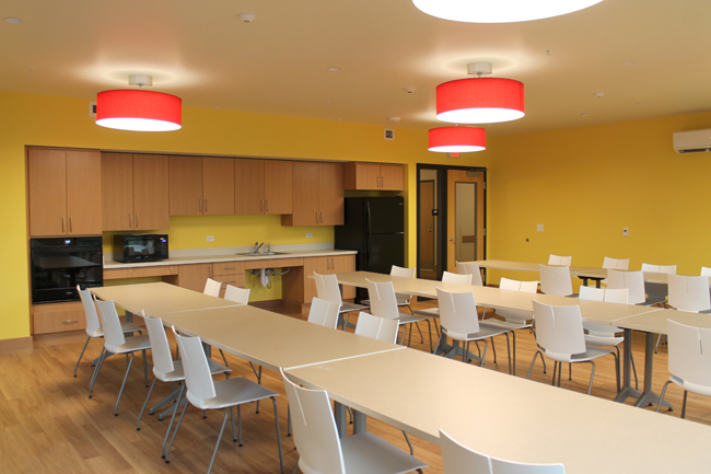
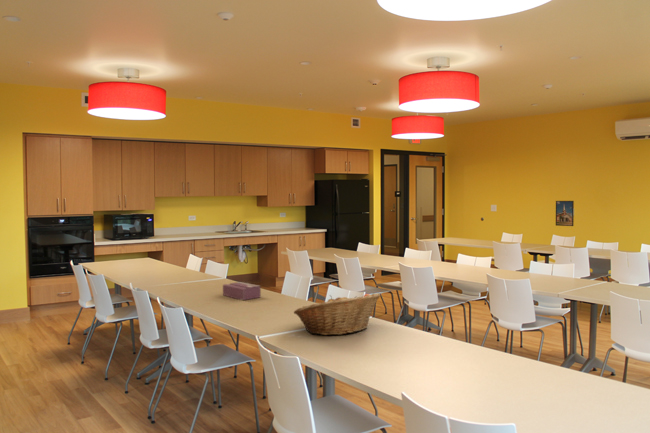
+ tissue box (241, 290)
+ fruit basket (338, 310)
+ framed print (564, 213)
